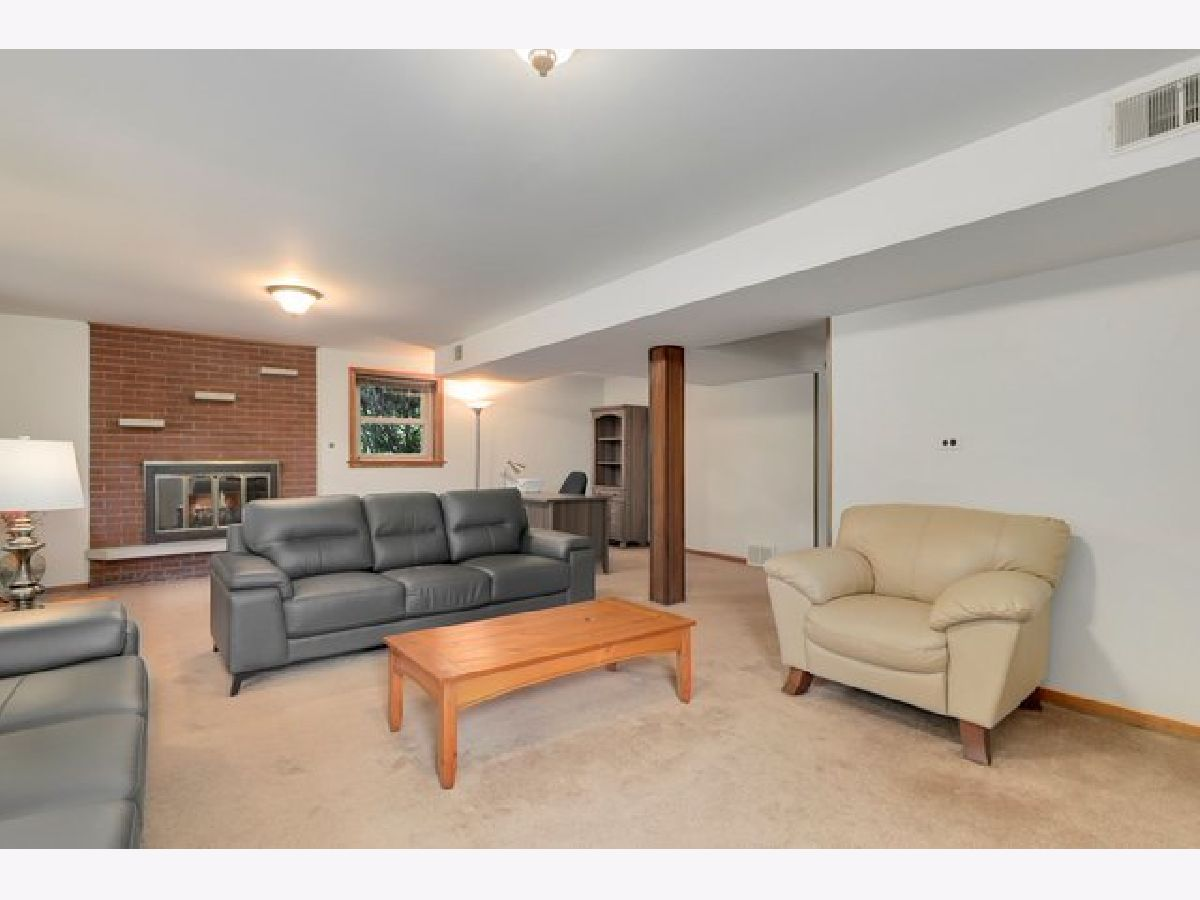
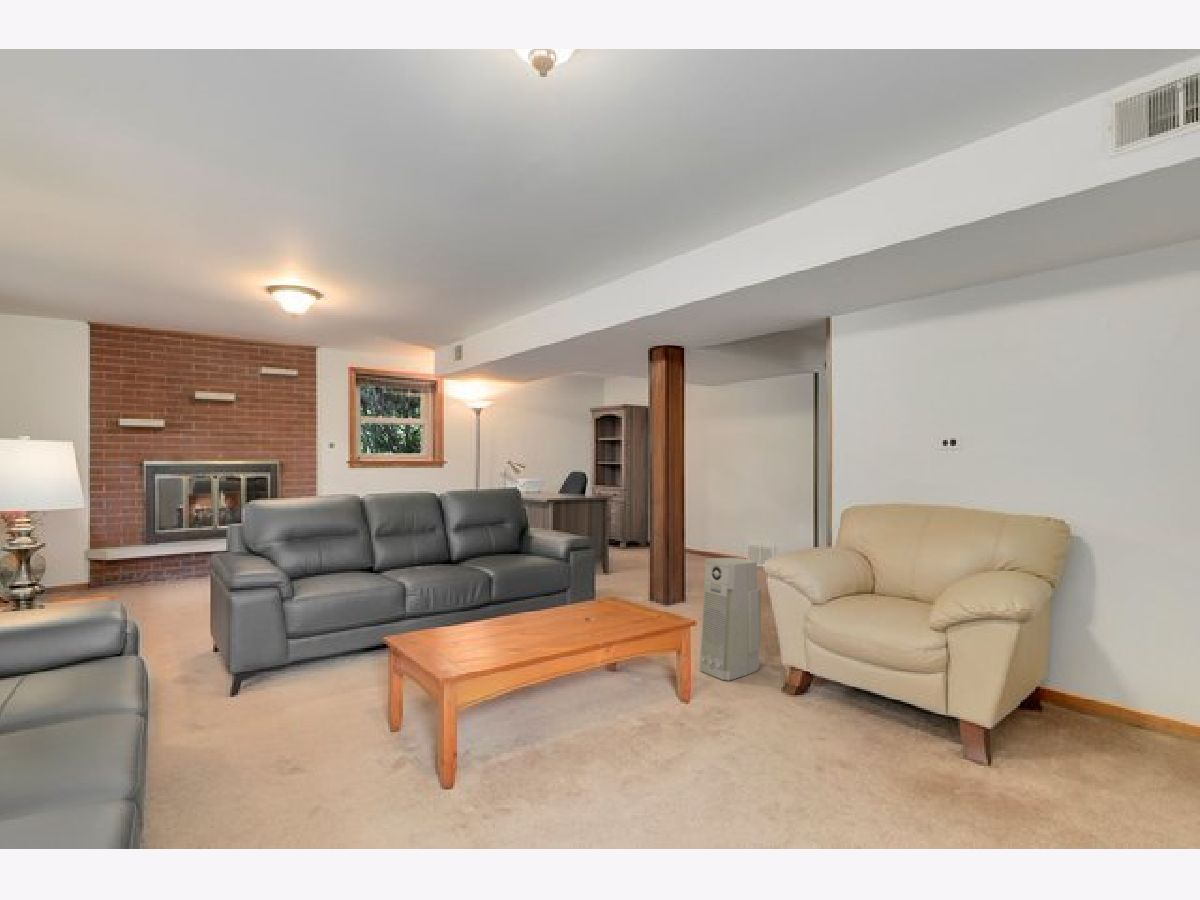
+ air purifier (732, 614)
